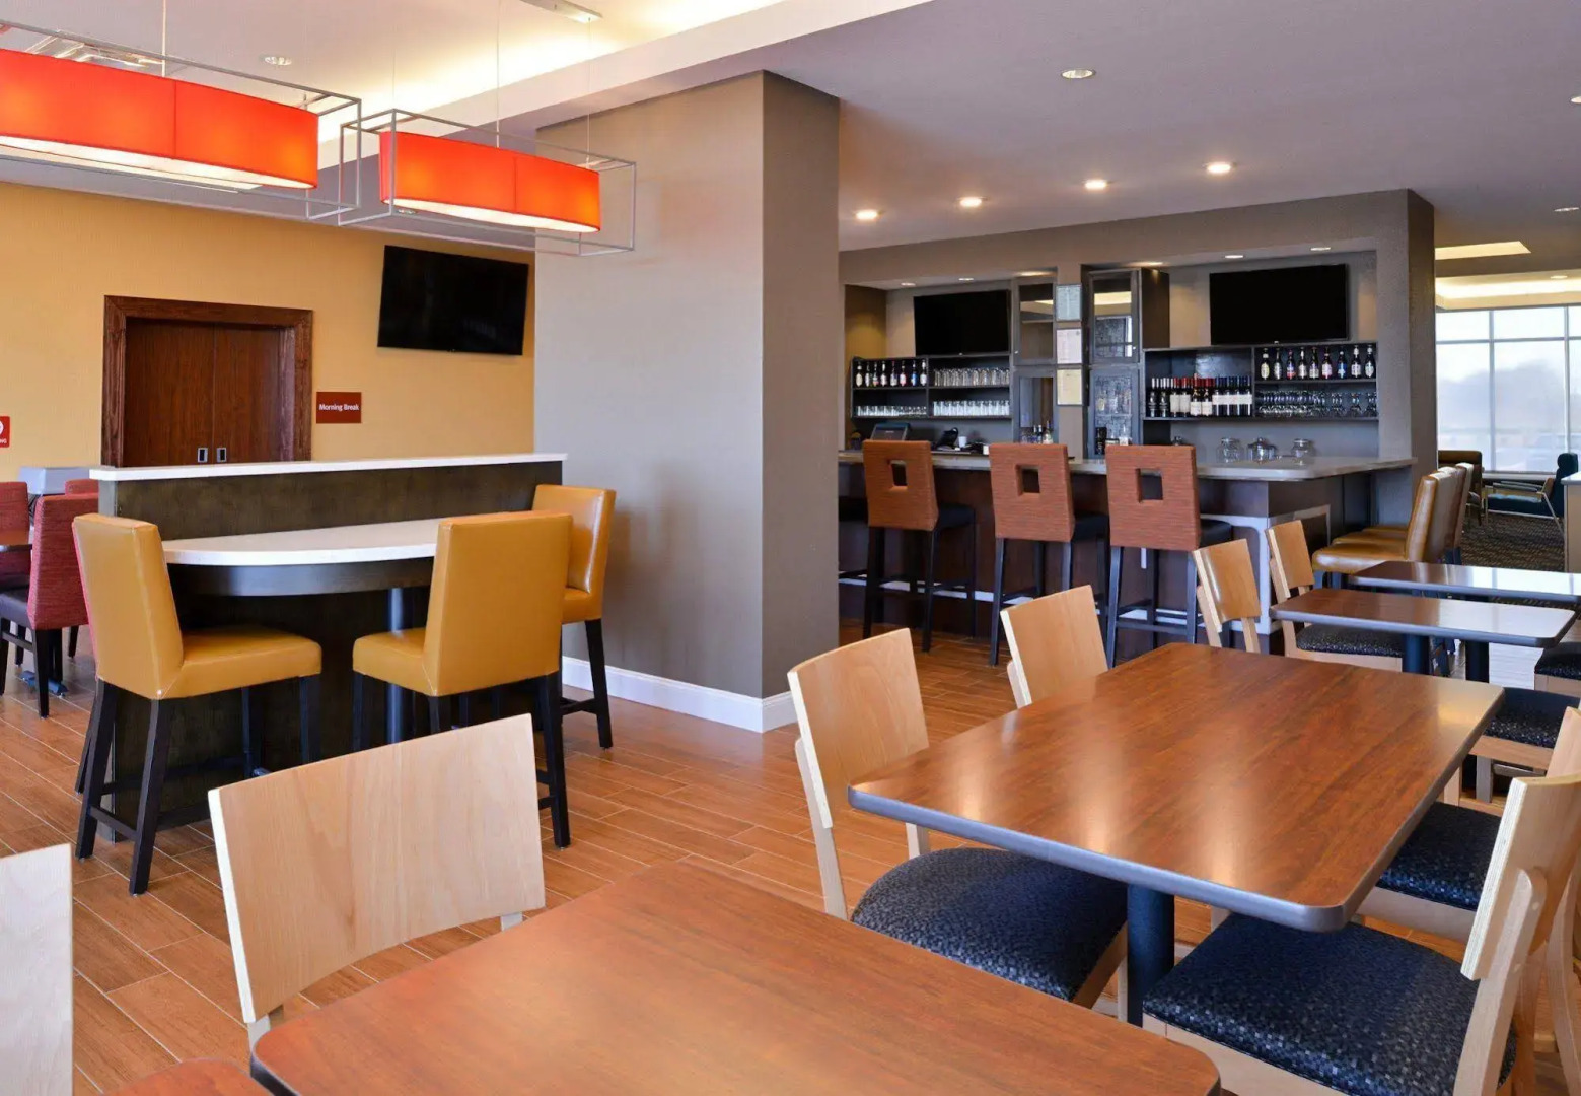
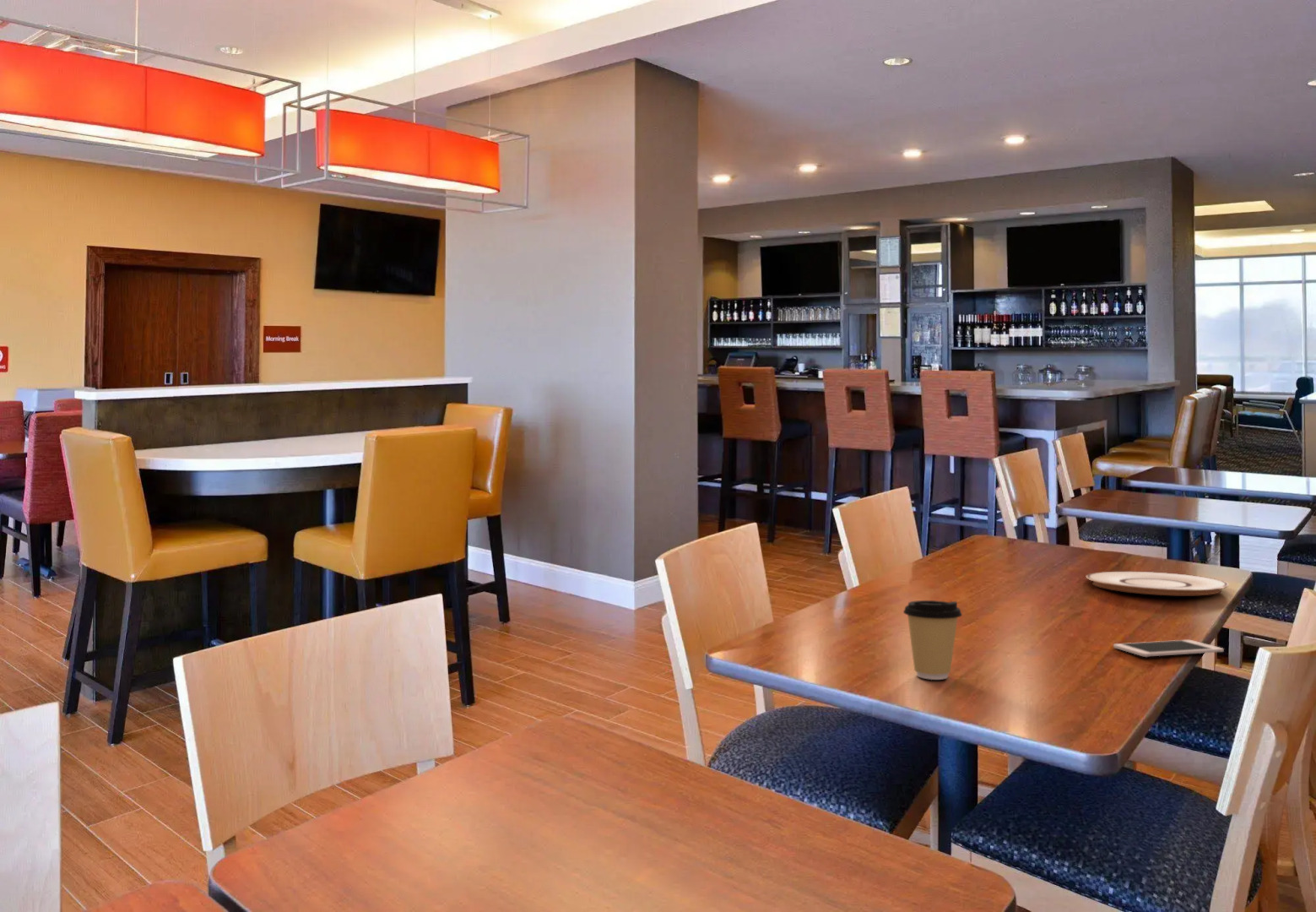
+ plate (1155, 583)
+ coffee cup (932, 638)
+ cell phone (1167, 648)
